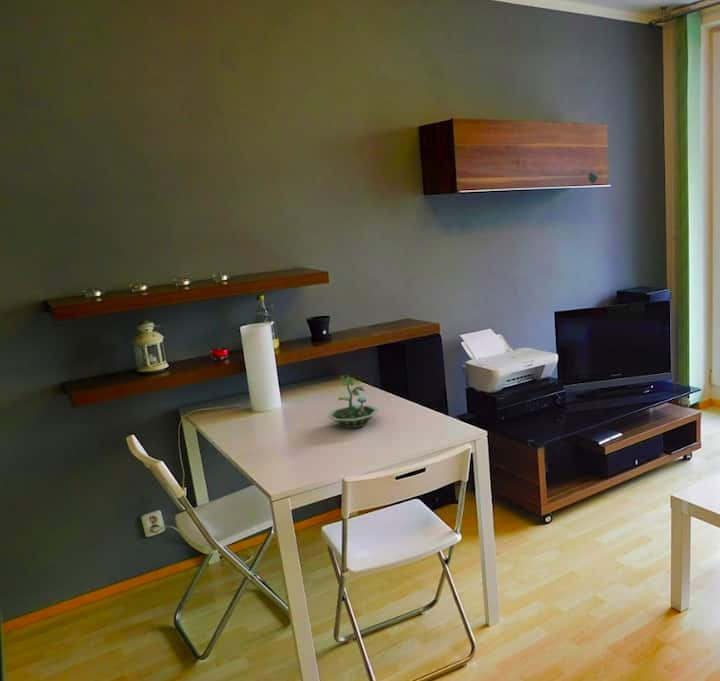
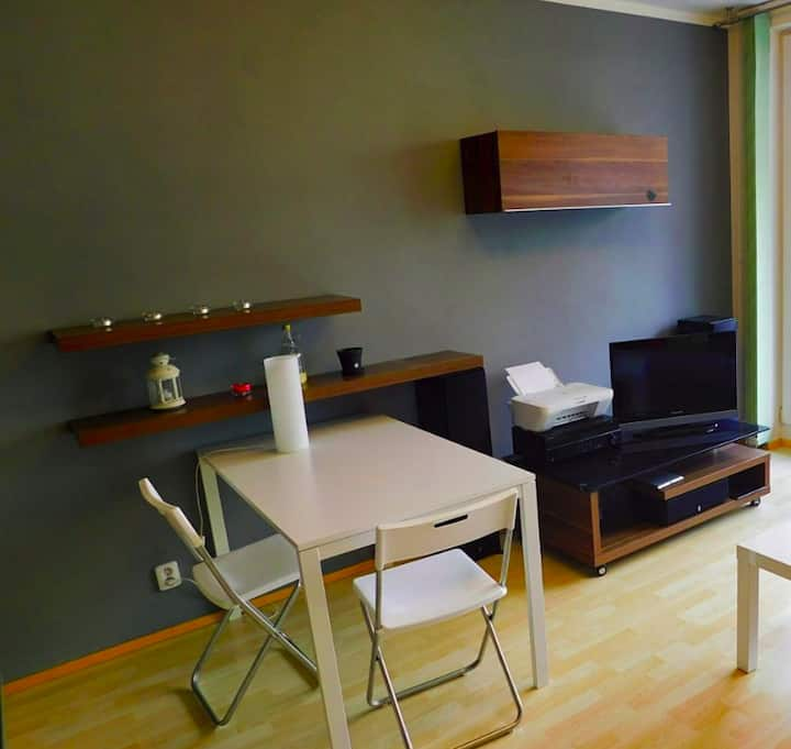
- terrarium (350, 384)
